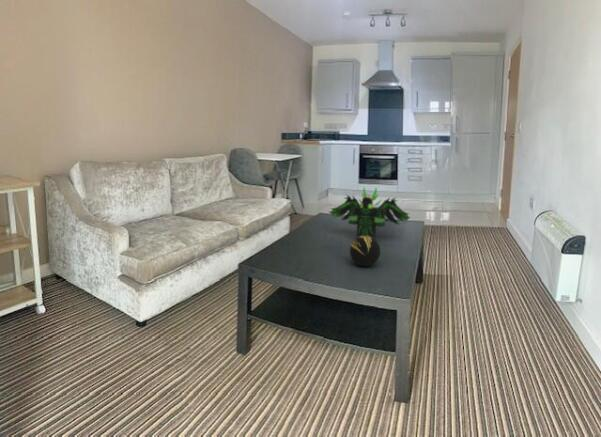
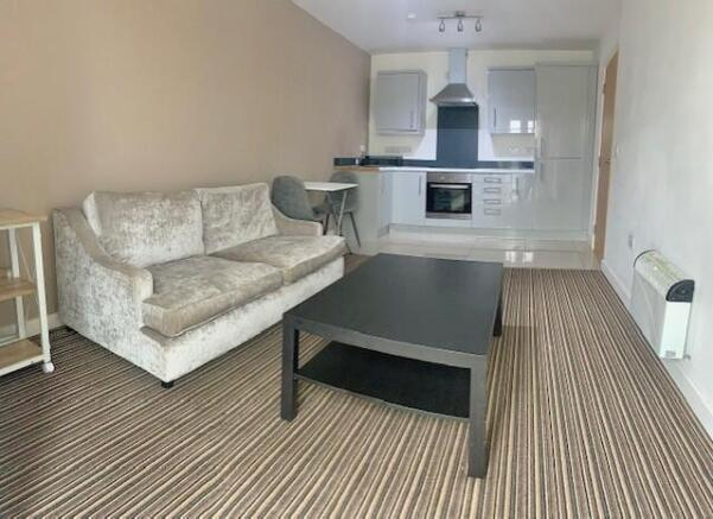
- decorative orb (365, 250)
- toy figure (367, 214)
